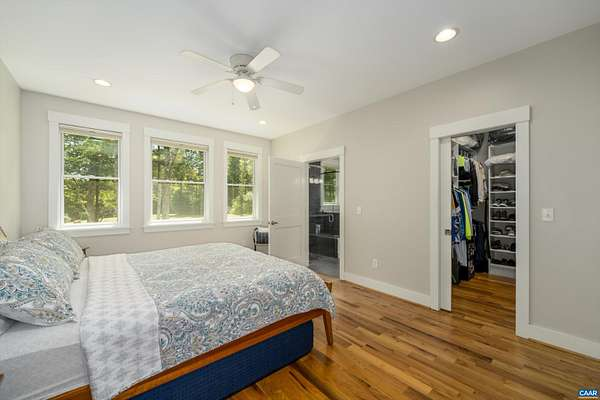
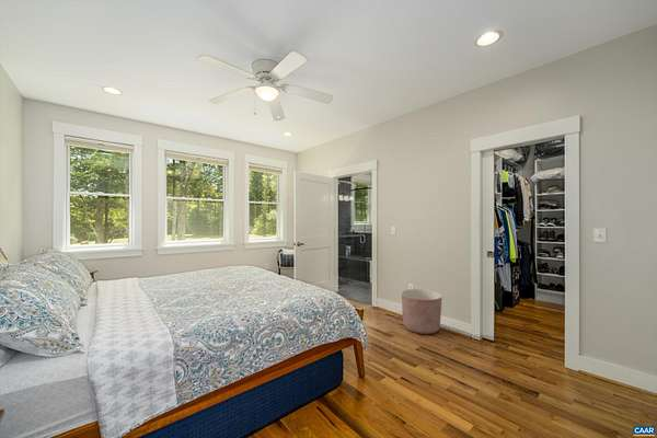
+ planter (420, 311)
